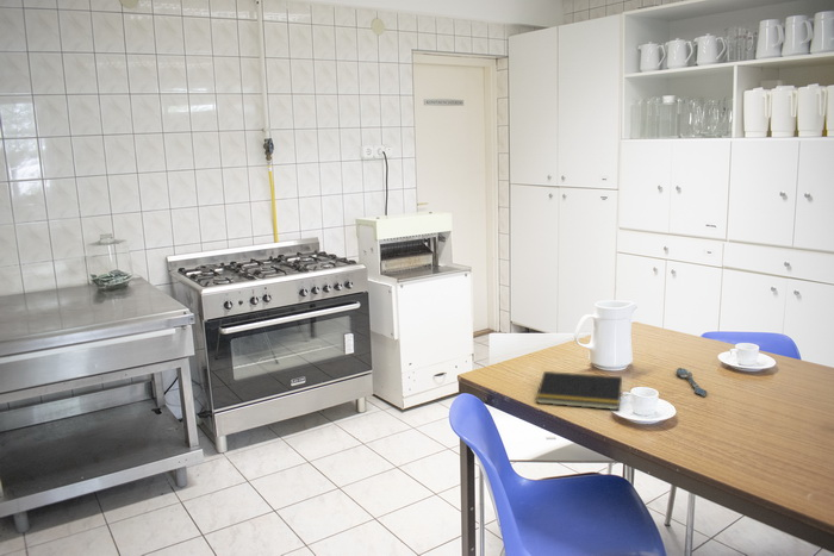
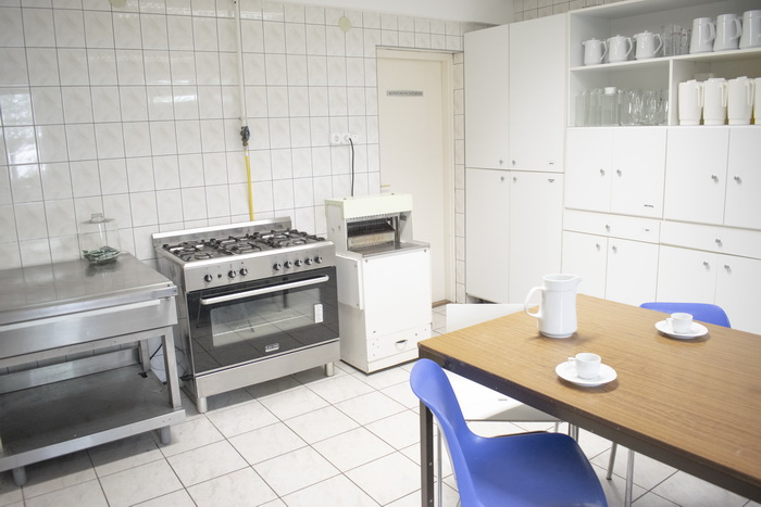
- notepad (579, 389)
- spoon (691, 381)
